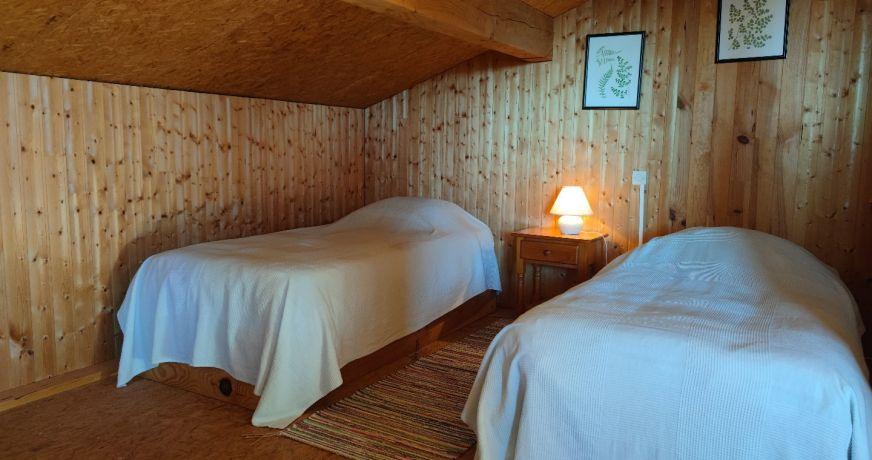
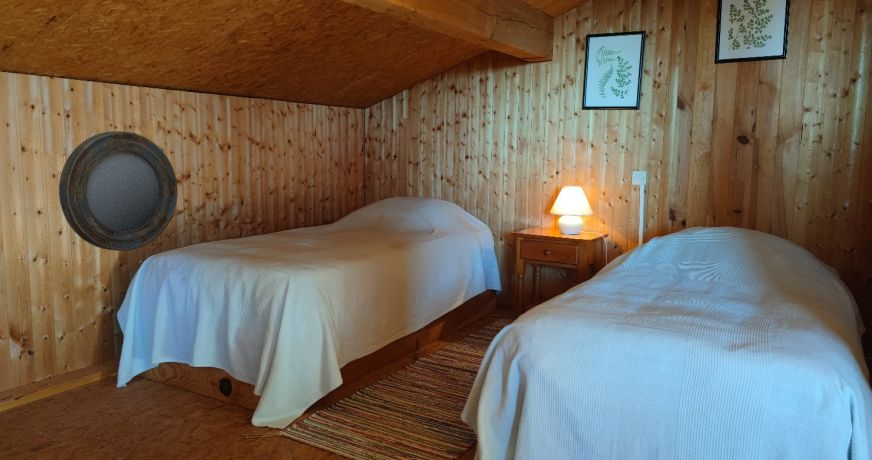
+ home mirror (123, 191)
